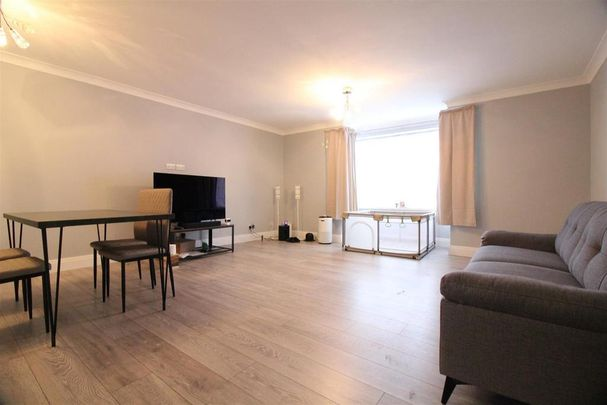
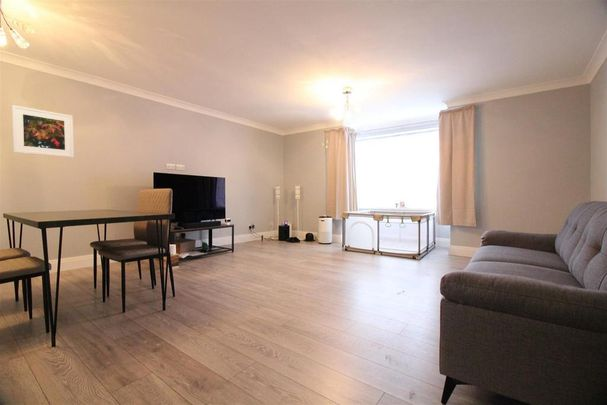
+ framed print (44, 132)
